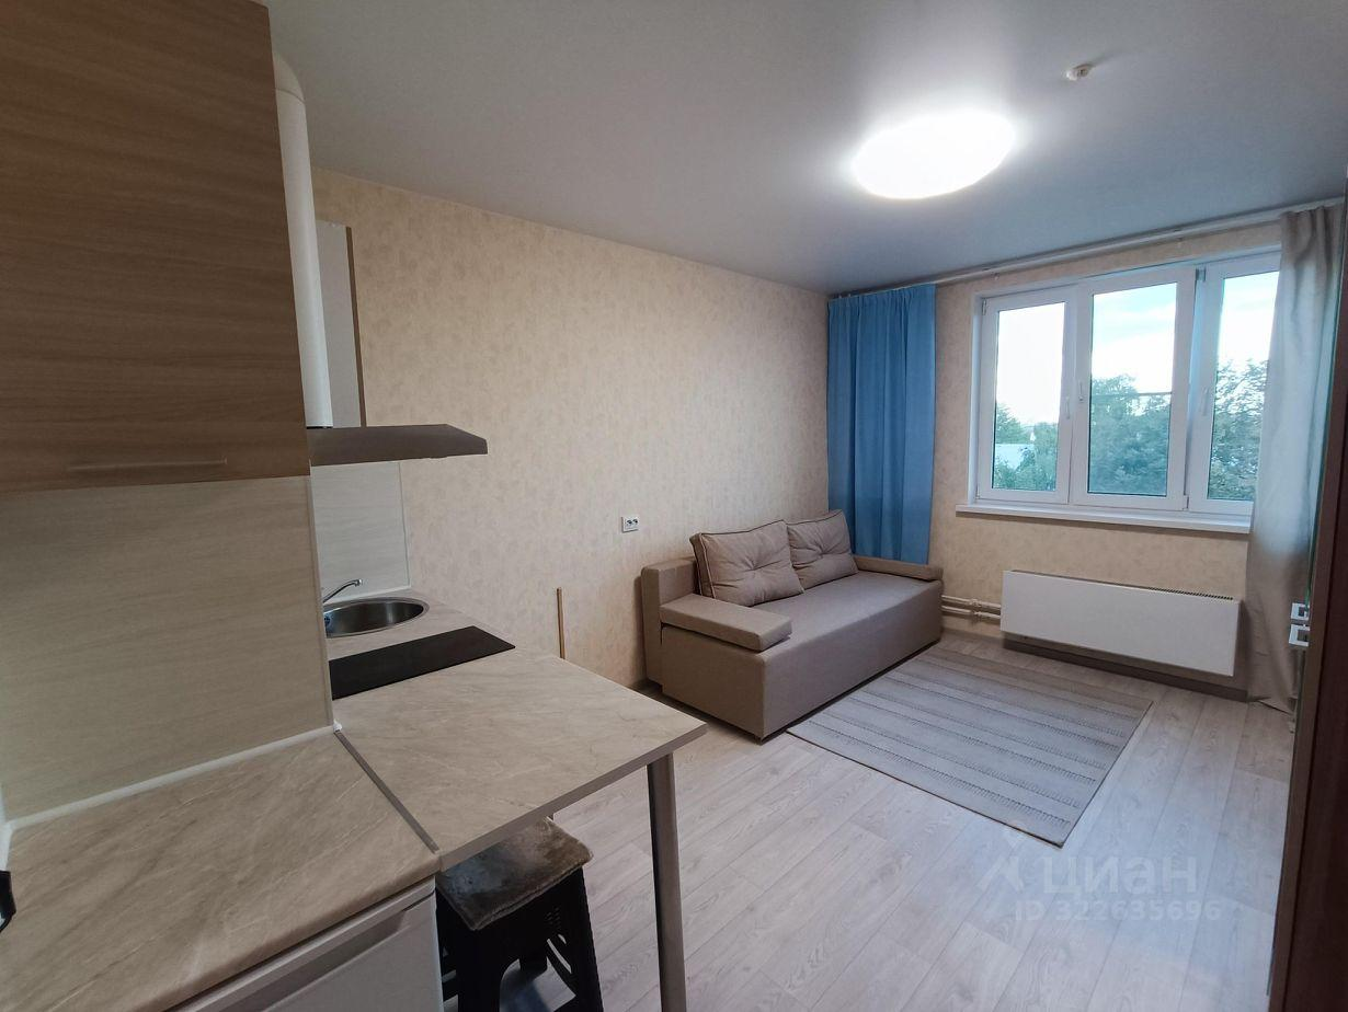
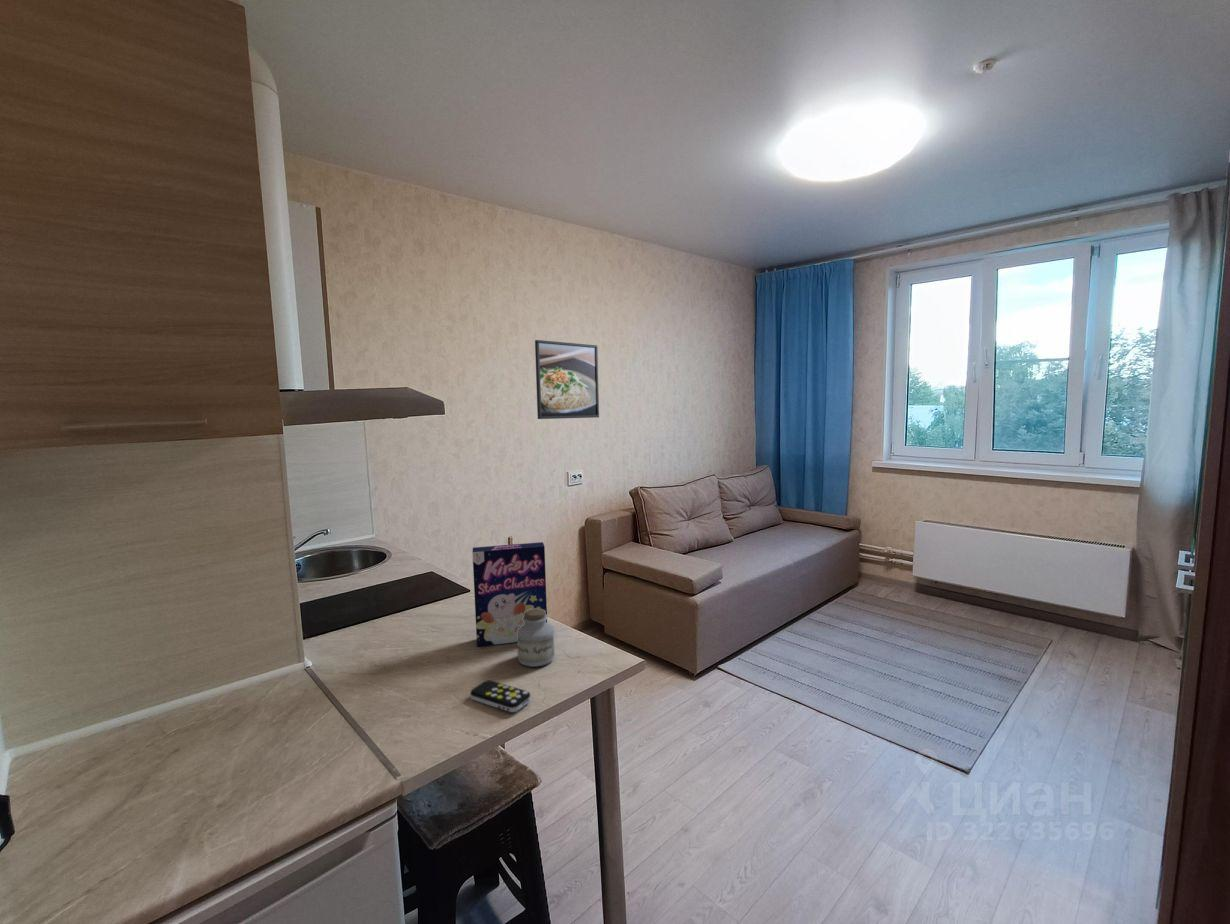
+ remote control (500, 695)
+ jar (535, 635)
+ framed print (568, 380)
+ cereal box (510, 592)
